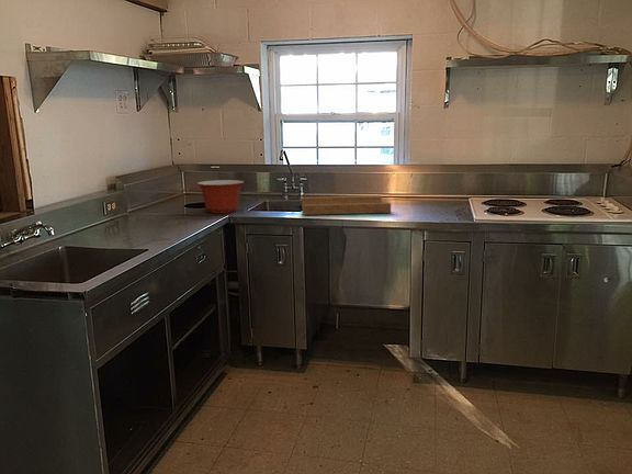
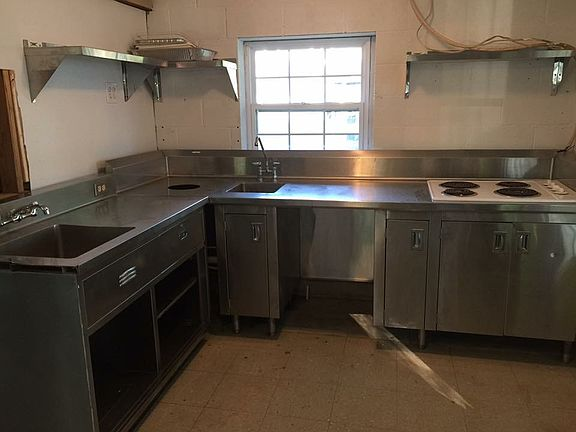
- mixing bowl (221, 196)
- cutting board (343, 204)
